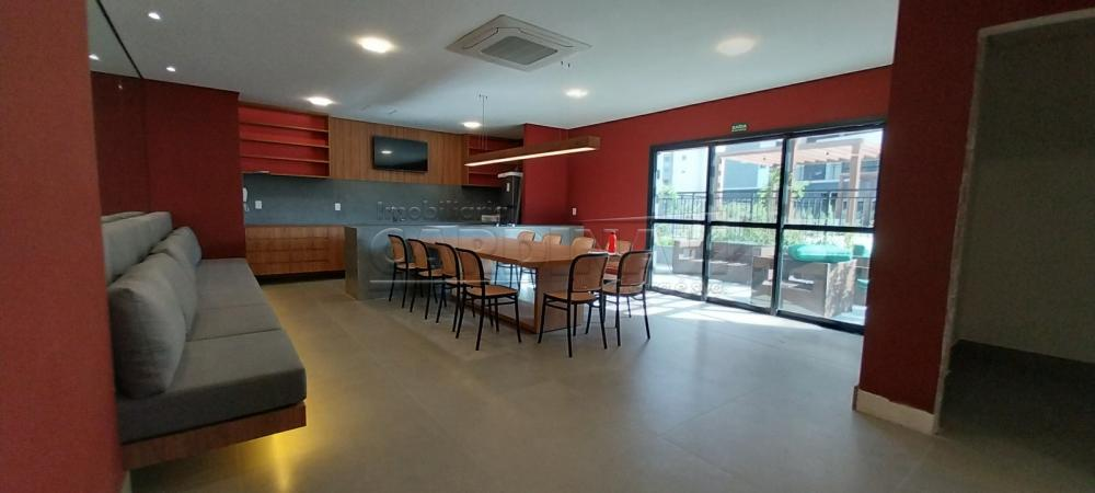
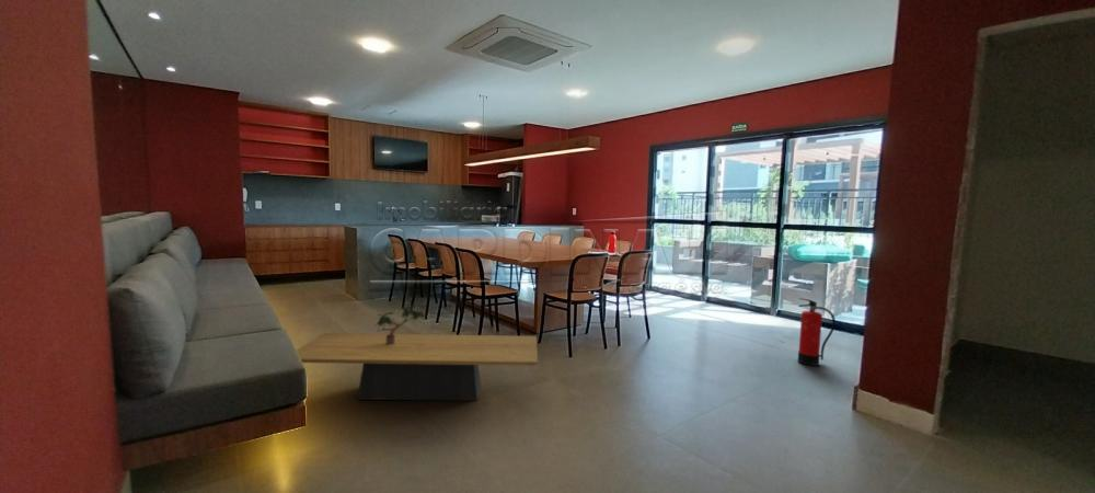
+ fire extinguisher (815, 331)
+ coffee table (422, 369)
+ potted plant (402, 323)
